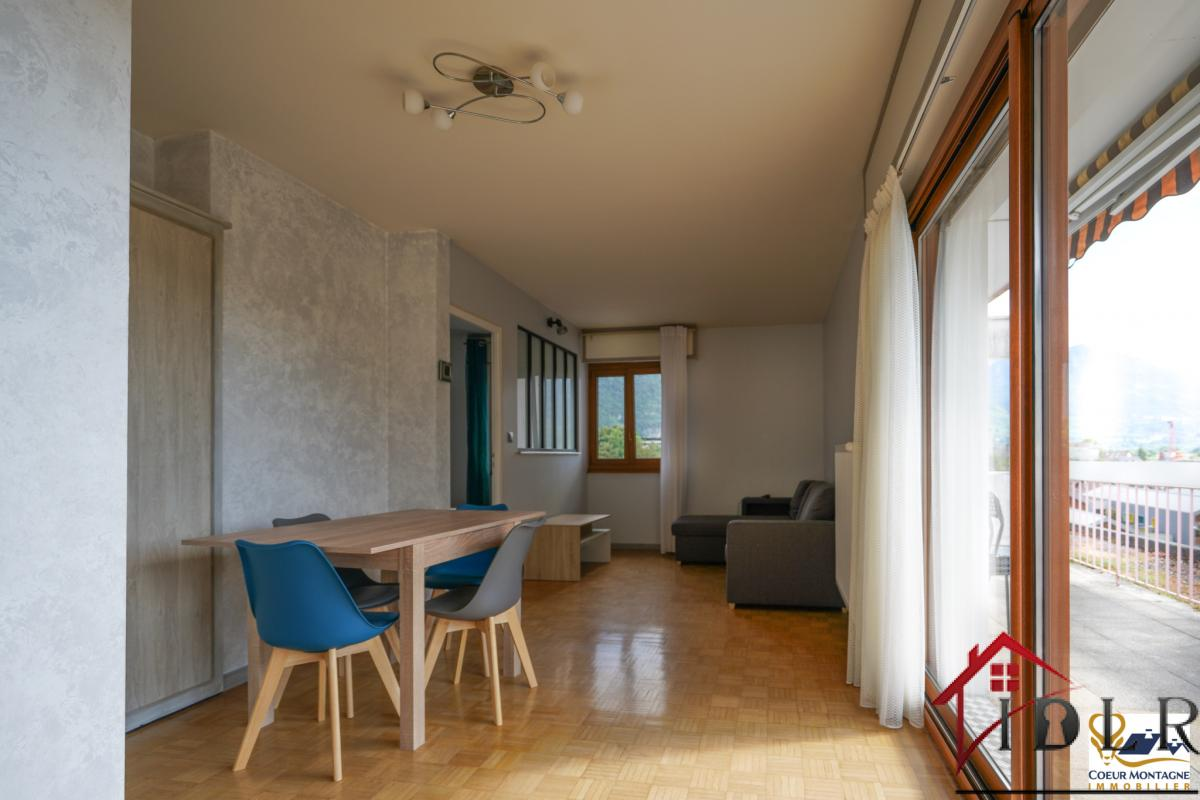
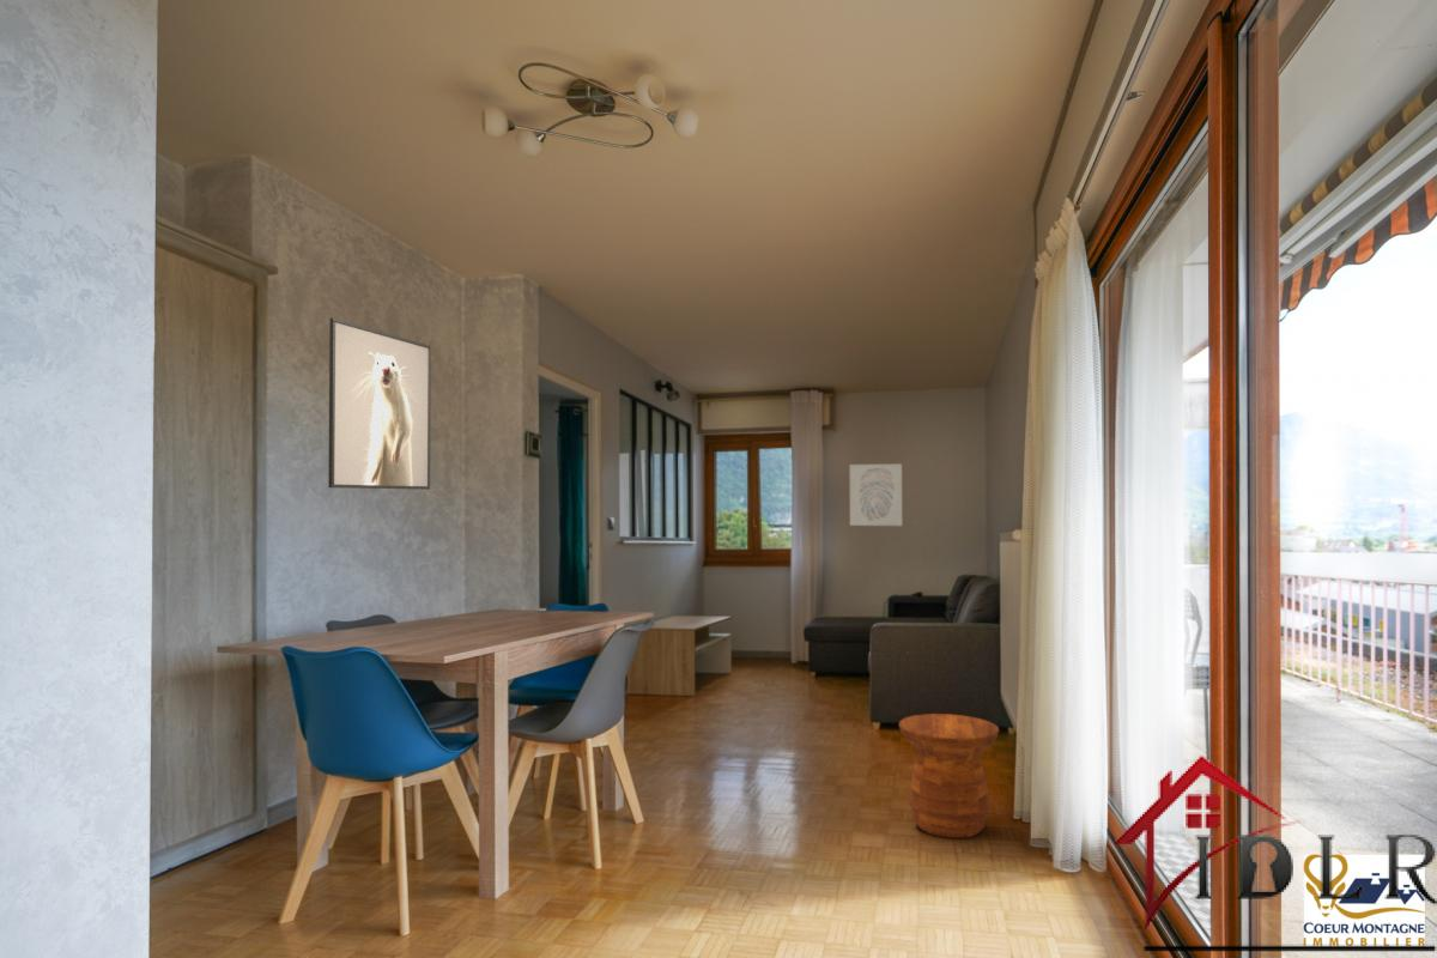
+ side table (948, 776)
+ wall art (875, 495)
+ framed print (383, 410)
